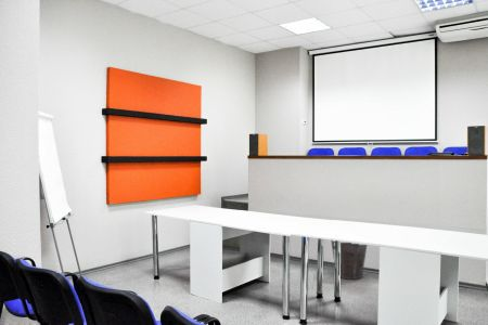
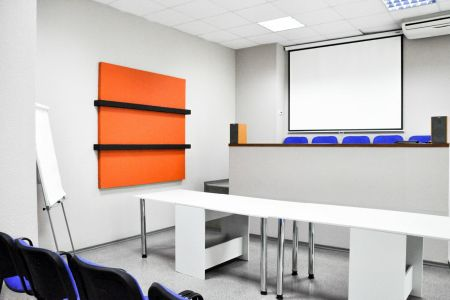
- waste bin (348, 258)
